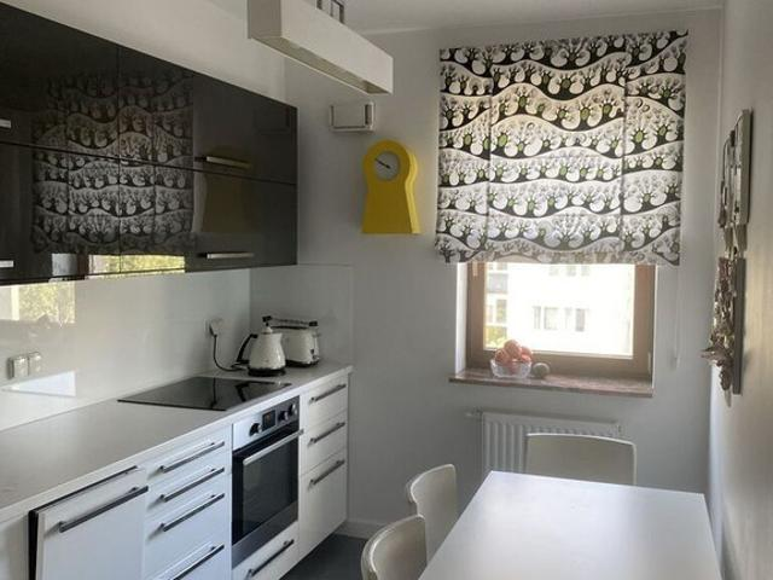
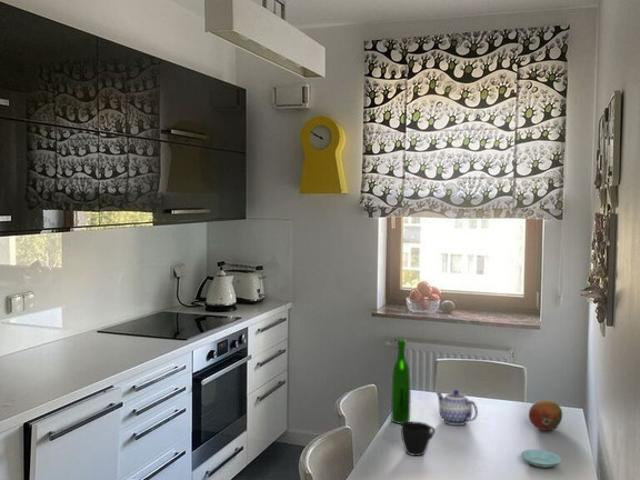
+ cup (417, 439)
+ teapot (455, 406)
+ fruit (545, 414)
+ saucer (540, 459)
+ wine bottle (401, 380)
